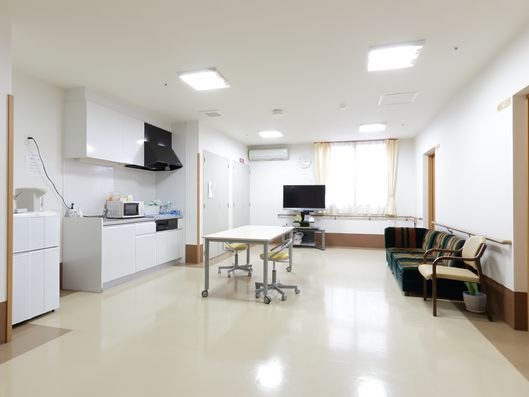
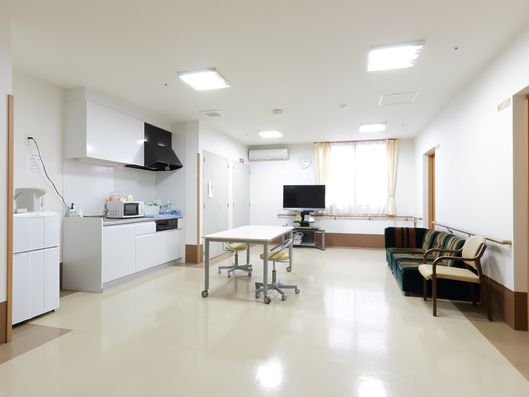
- potted plant (474, 293)
